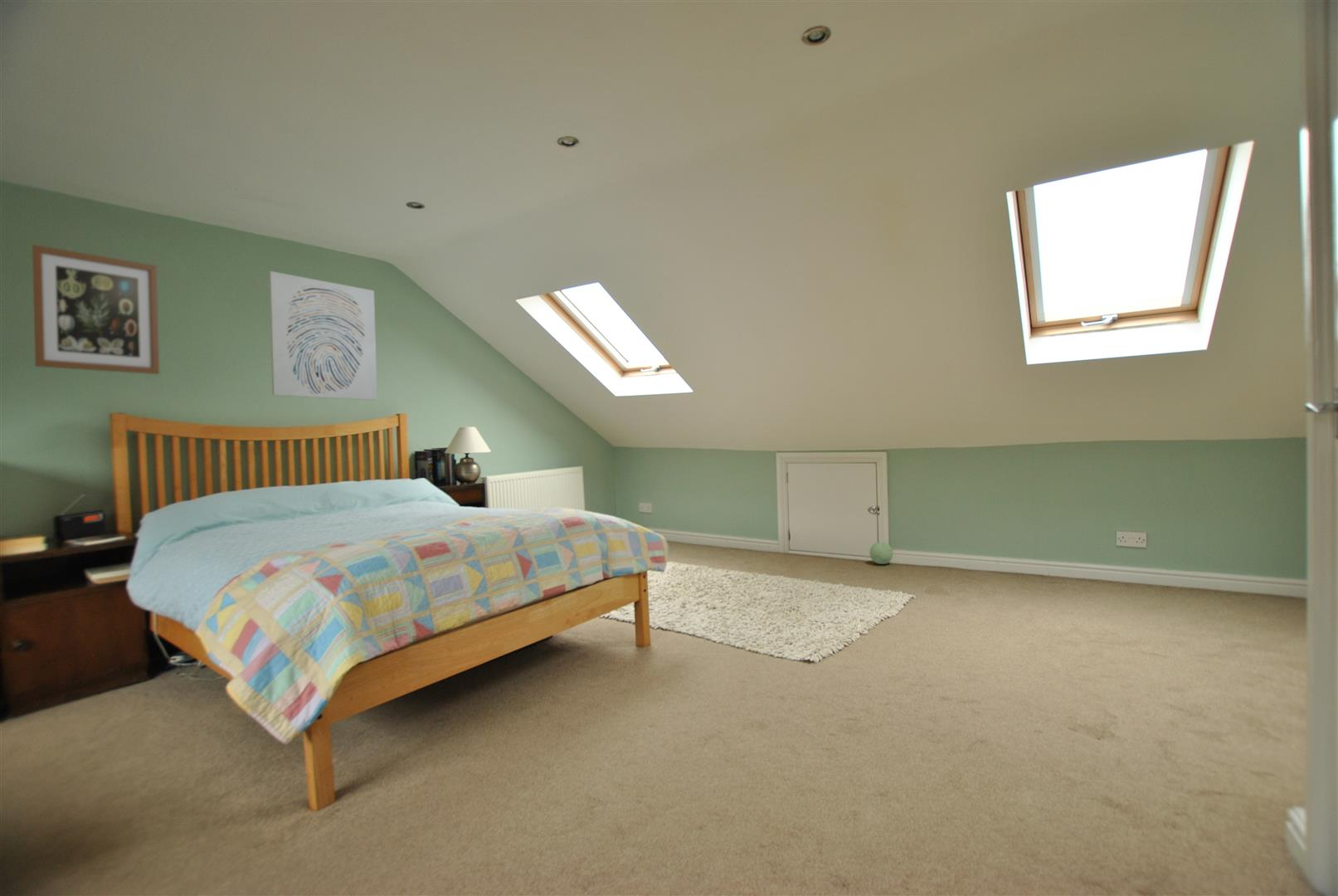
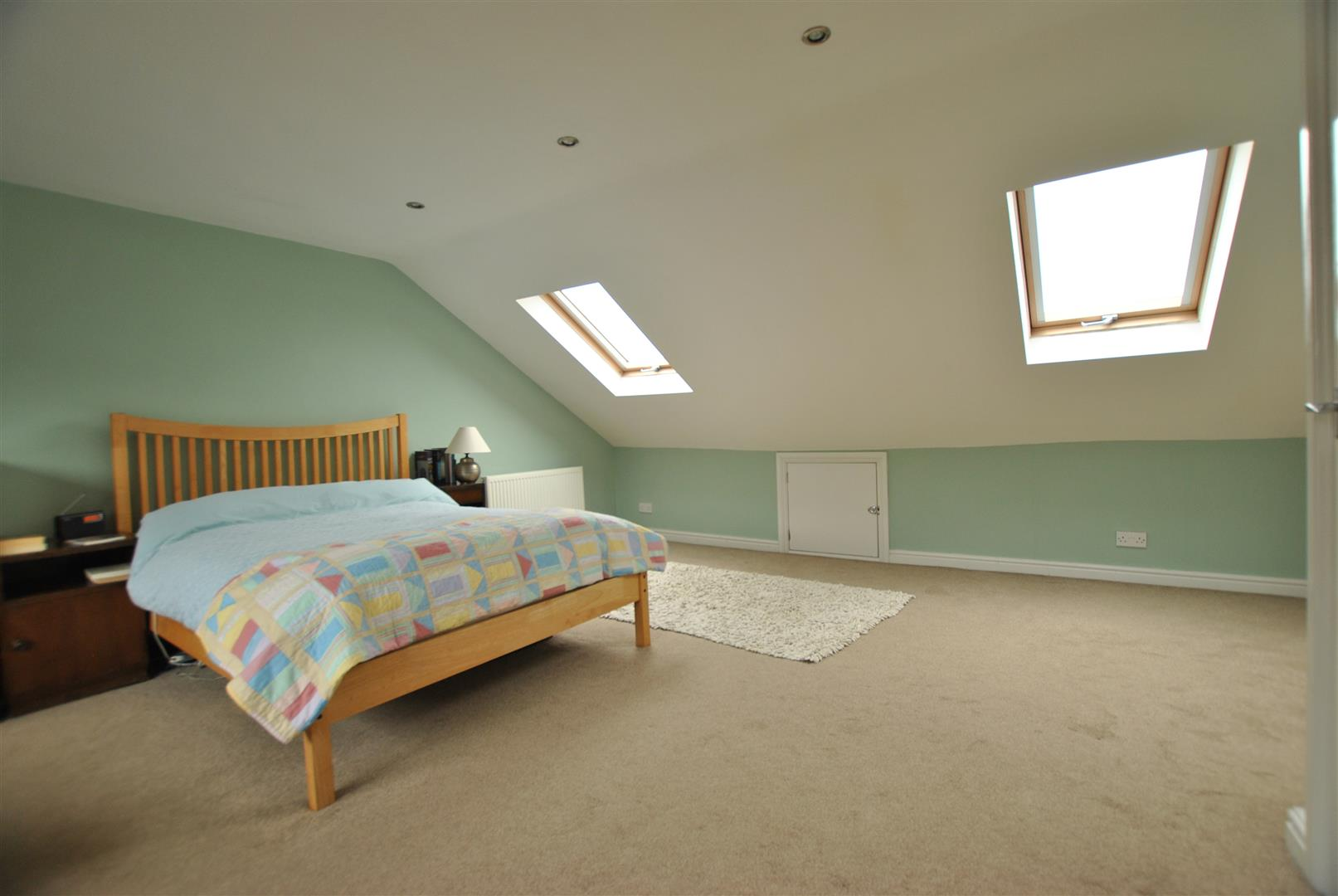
- wall art (326, 339)
- wall art (99, 313)
- plush toy (881, 553)
